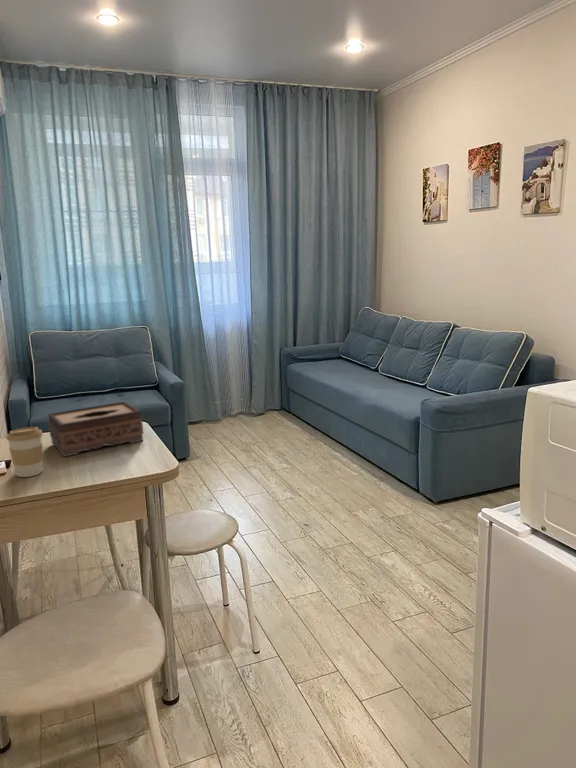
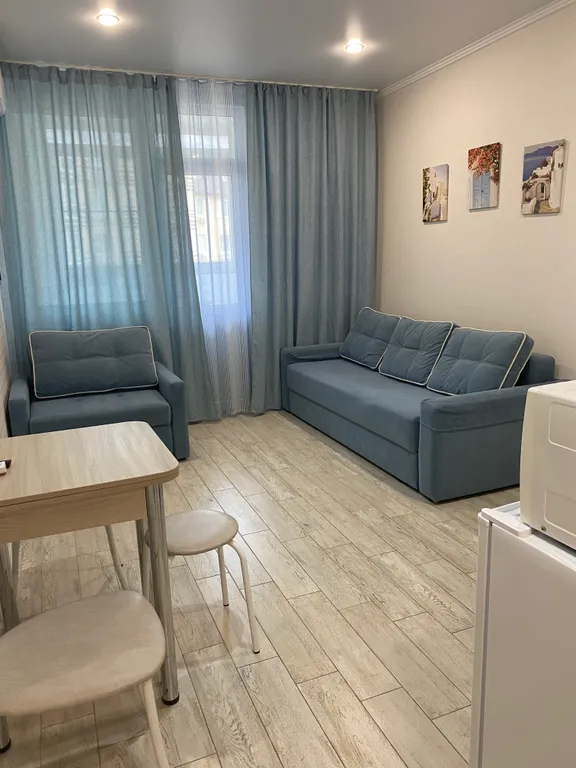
- tissue box (95, 427)
- coffee cup (26, 450)
